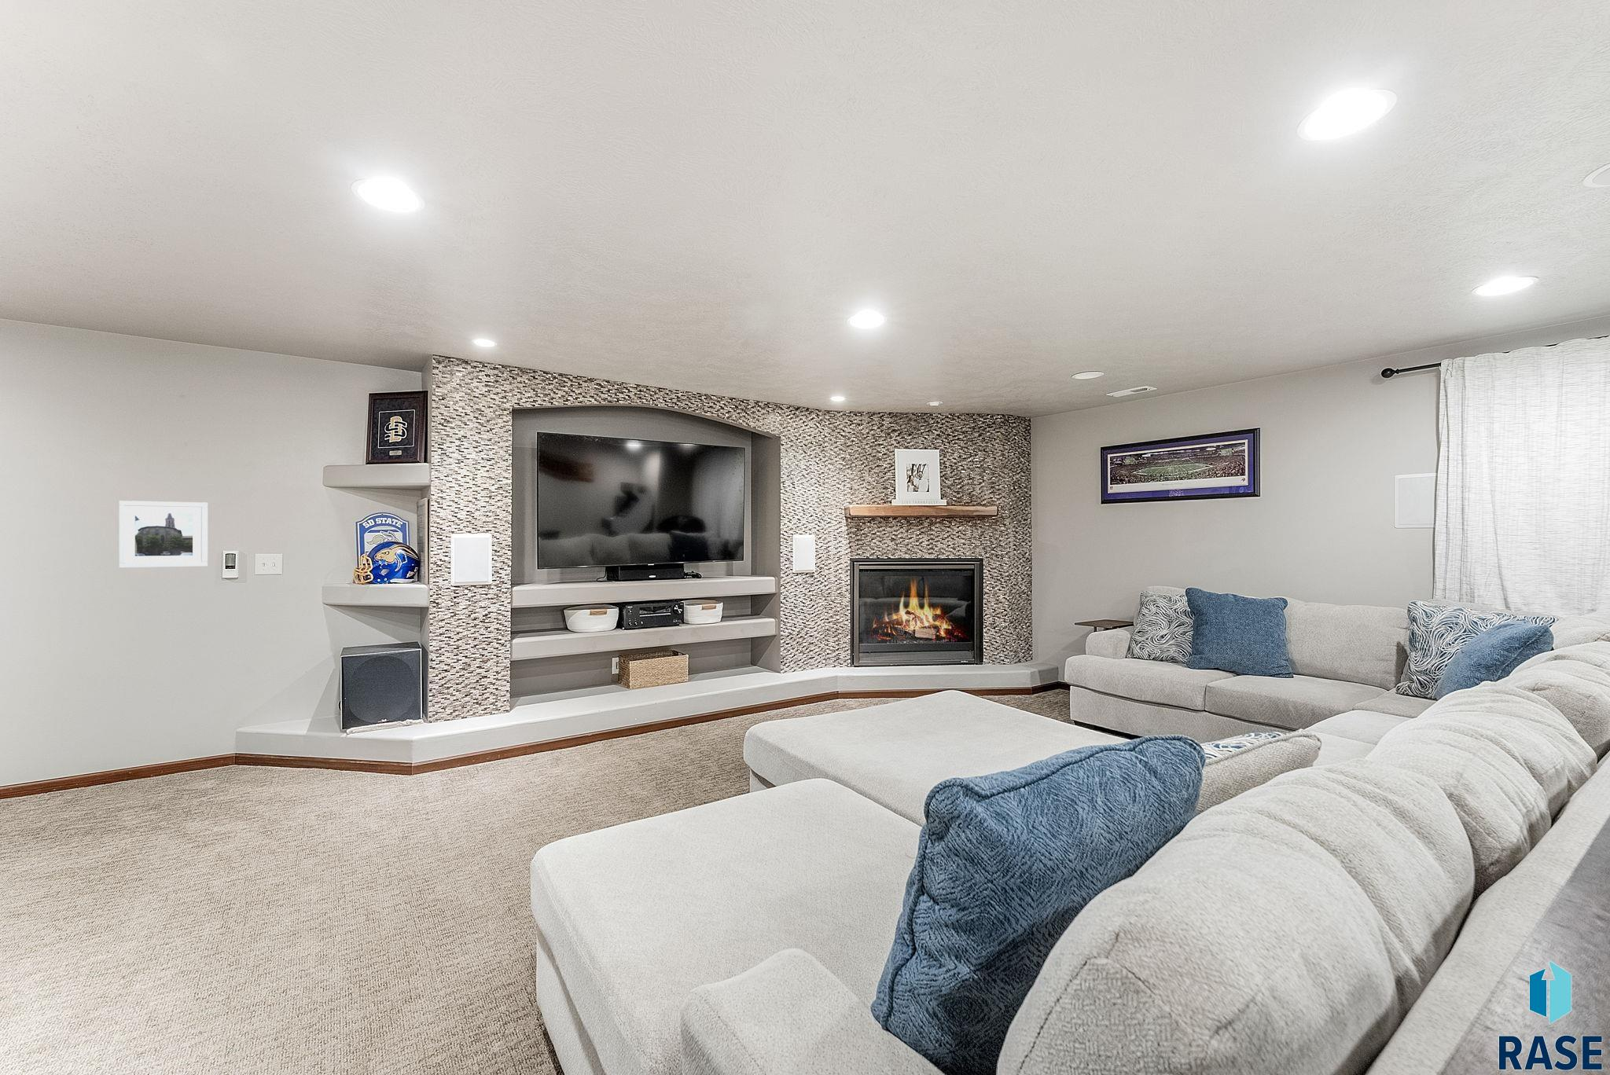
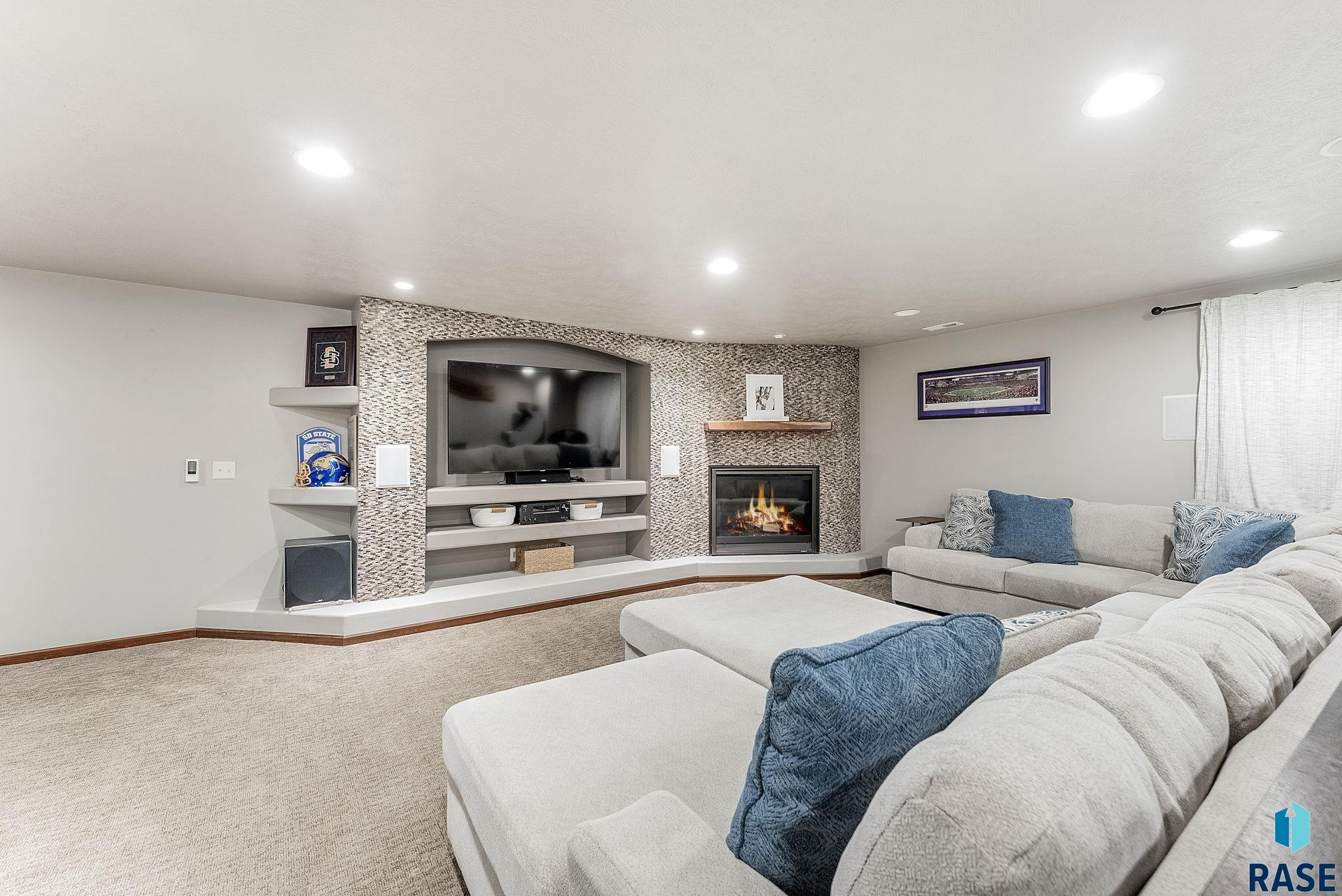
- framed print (164, 534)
